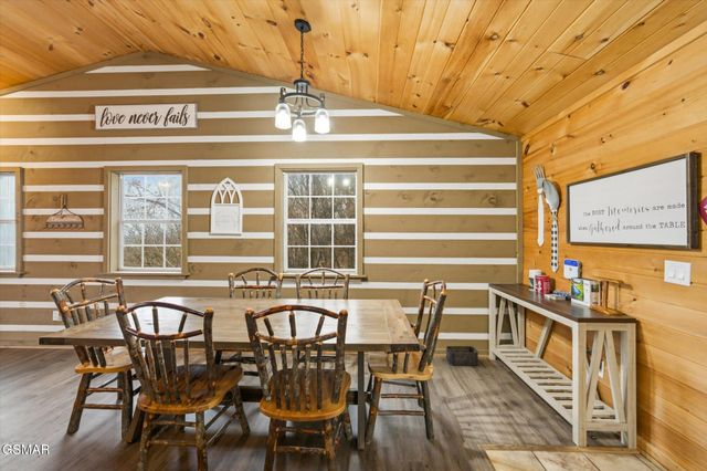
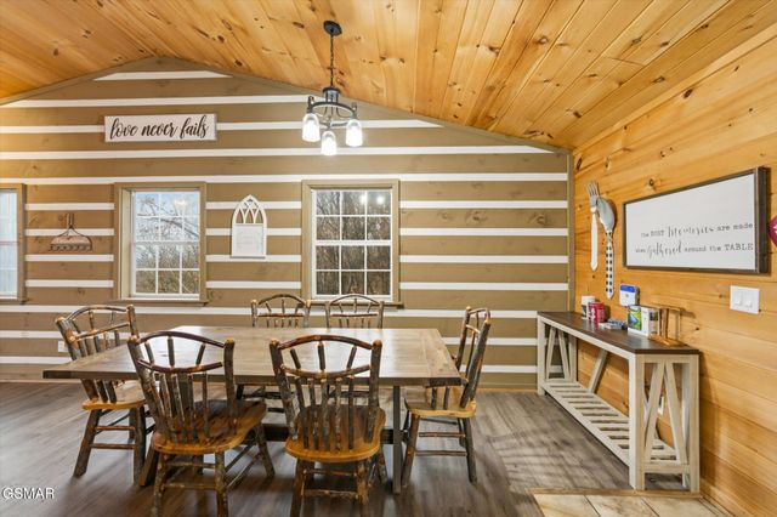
- storage bin (462, 355)
